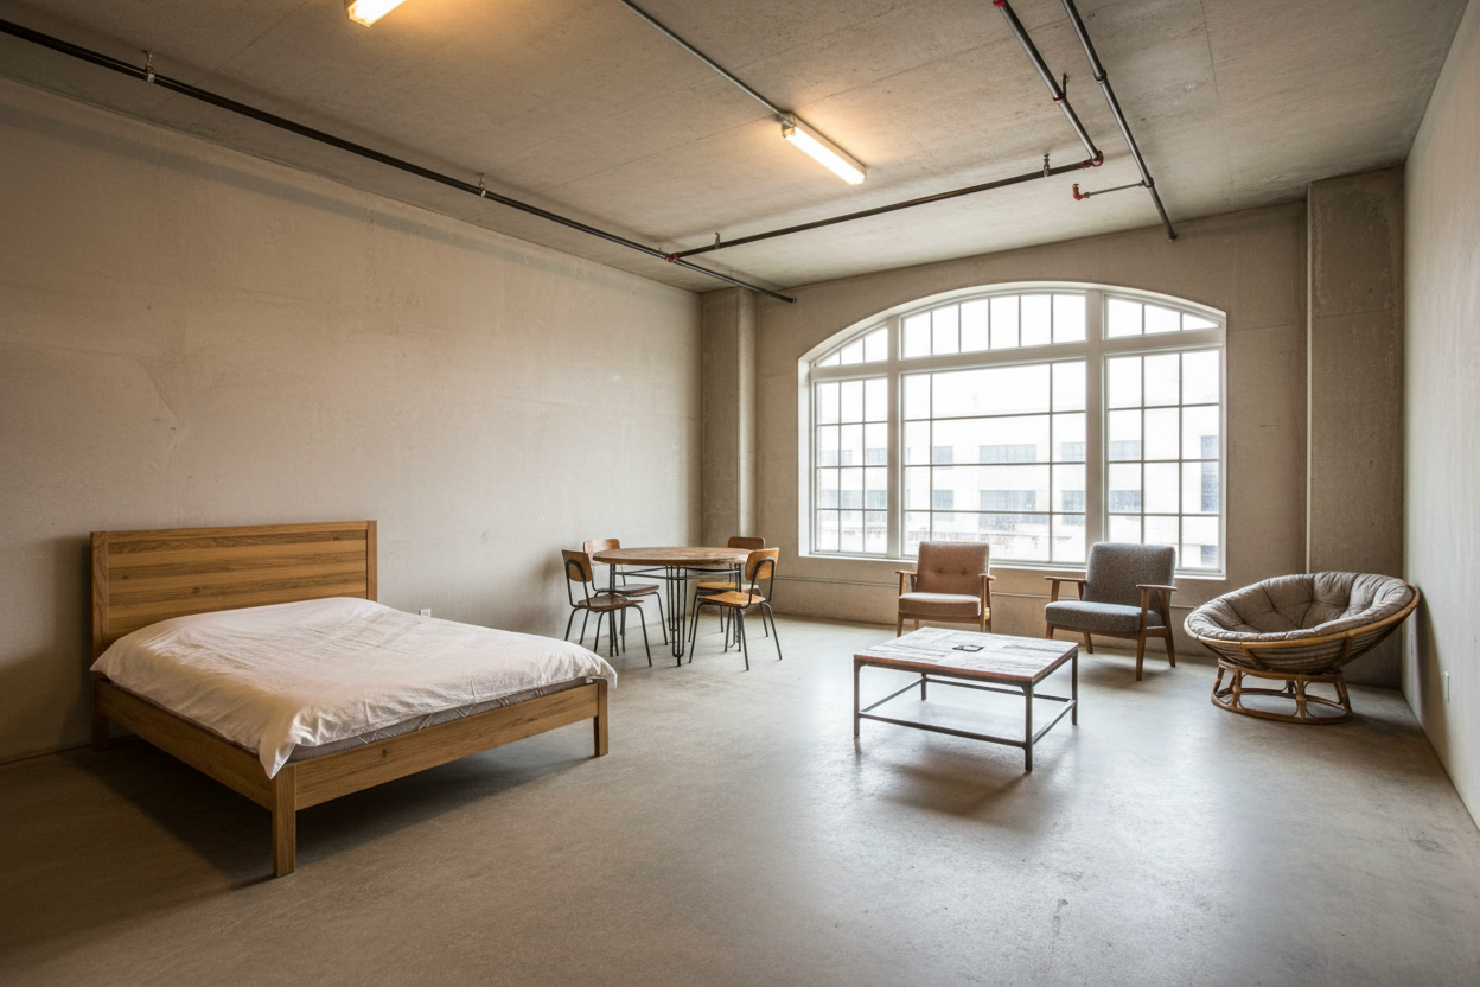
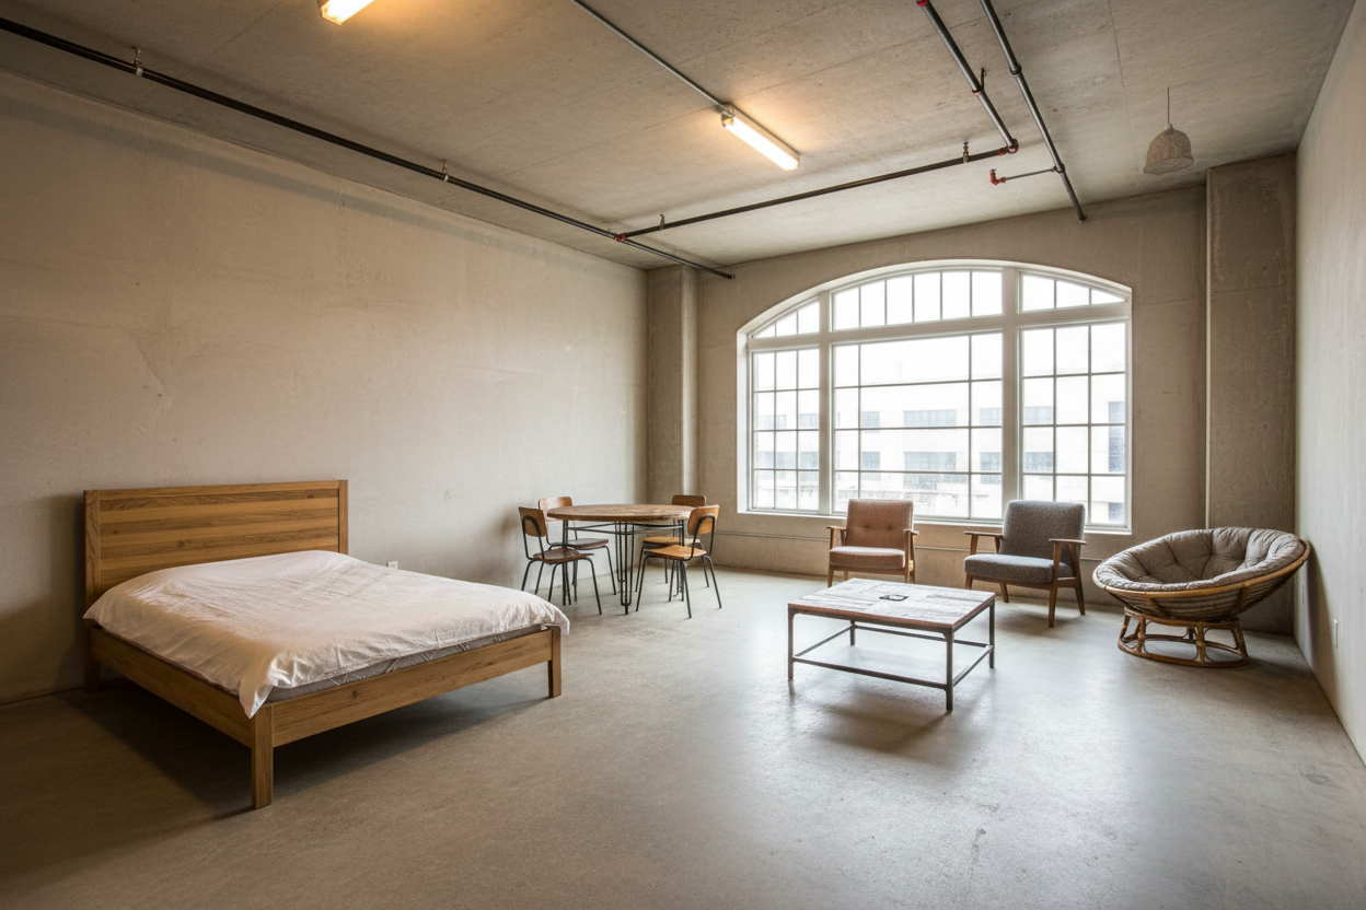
+ pendant lamp (1168, 127)
